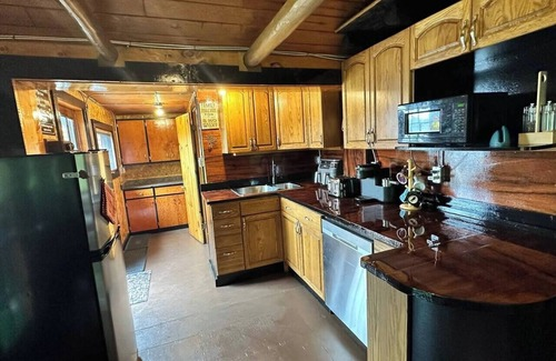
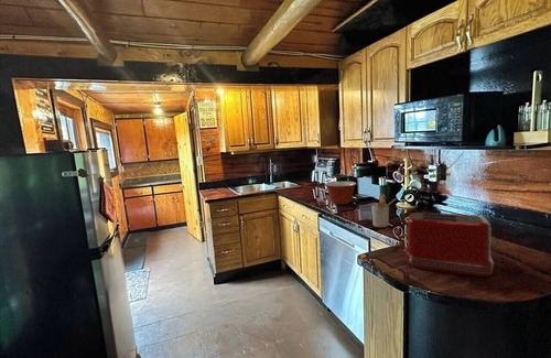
+ mixing bowl (341, 193)
+ toaster (445, 240)
+ utensil holder (385, 210)
